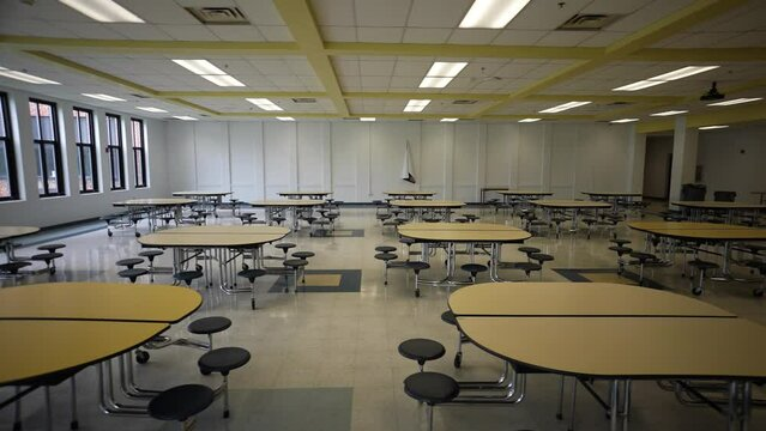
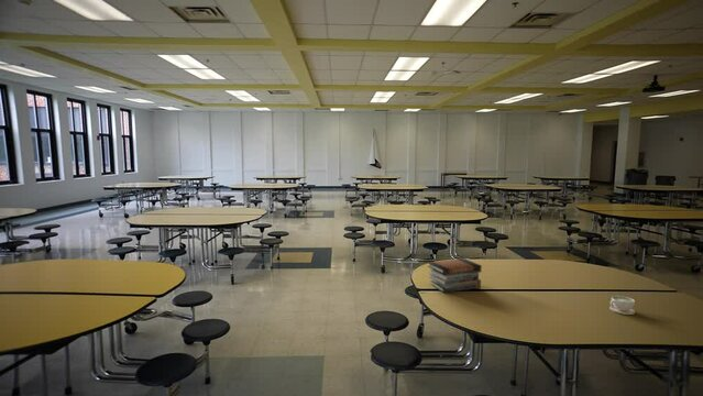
+ book stack (453, 275)
+ coffee cup (622, 305)
